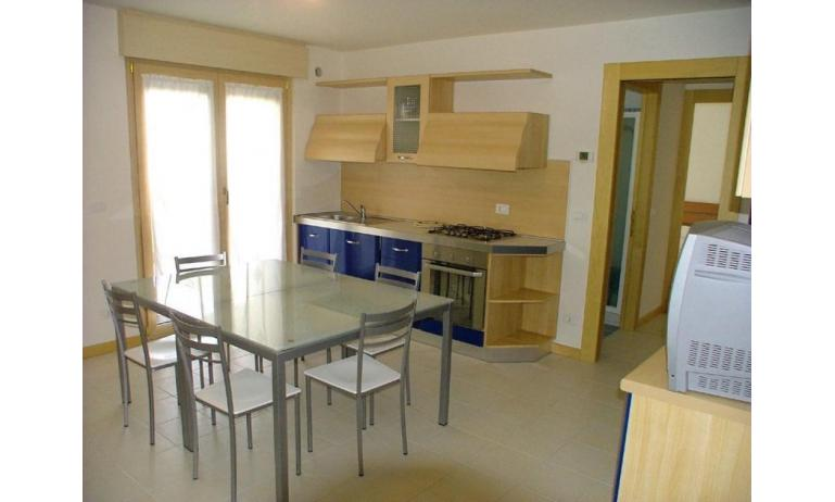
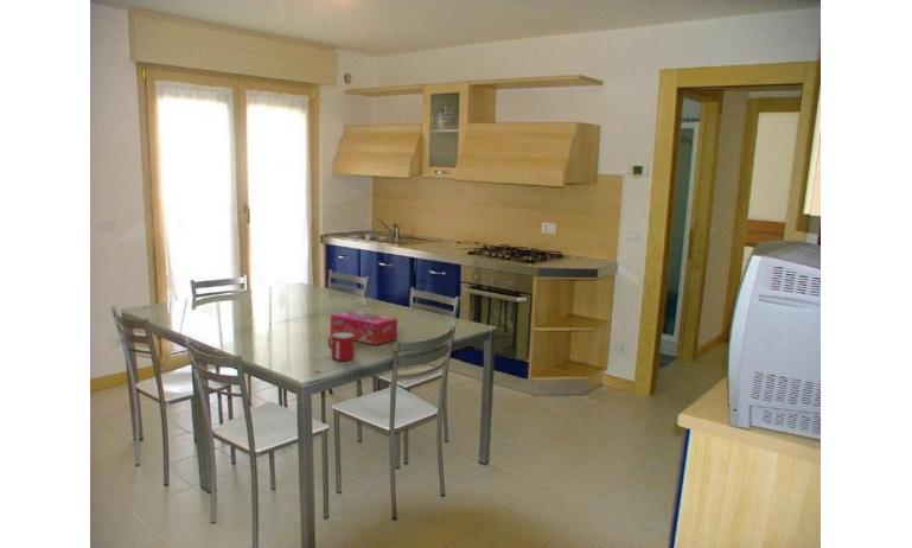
+ mug (339, 345)
+ tissue box (363, 326)
